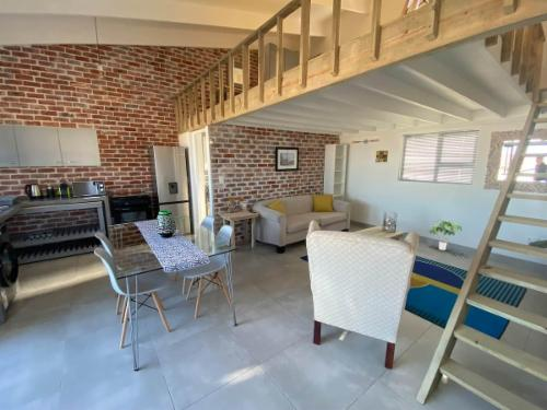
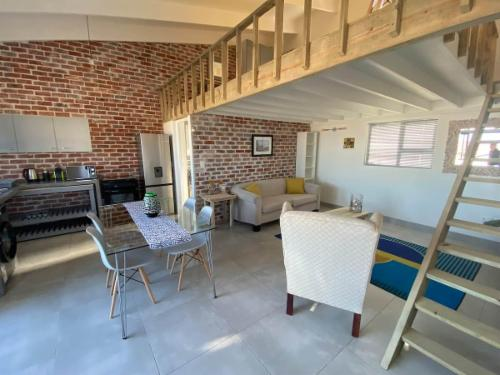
- potted plant (444, 234)
